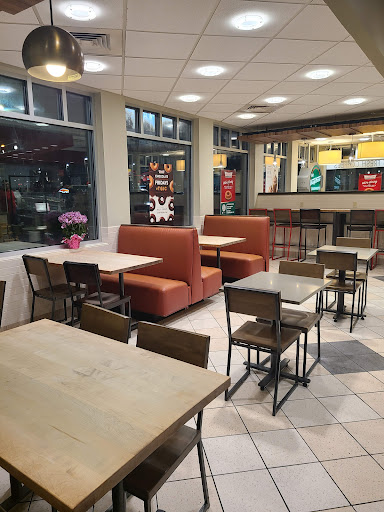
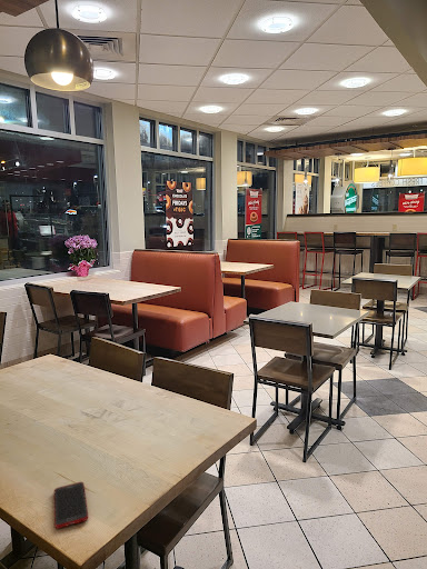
+ cell phone (70, 503)
